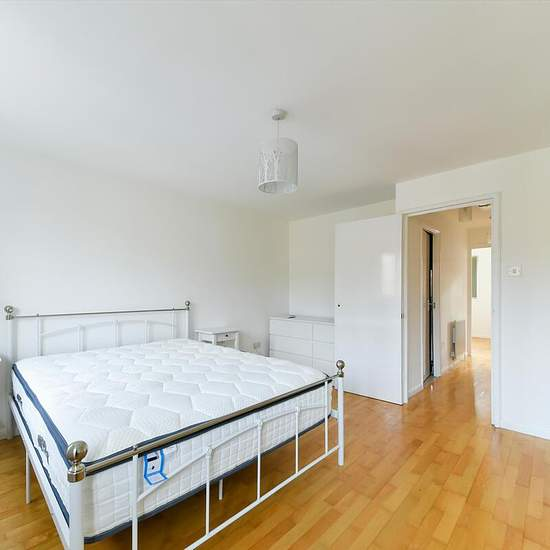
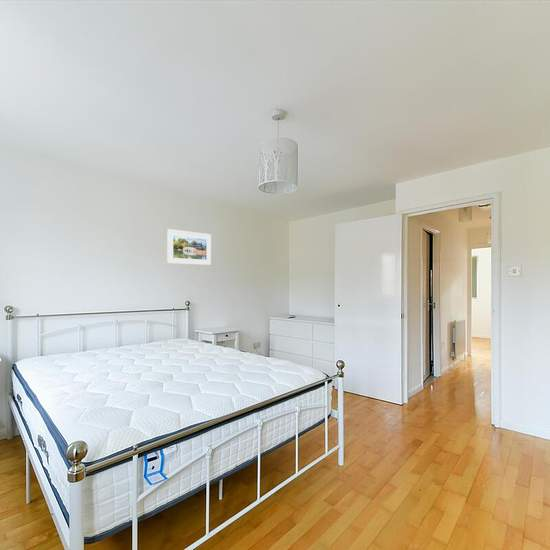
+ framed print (190, 248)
